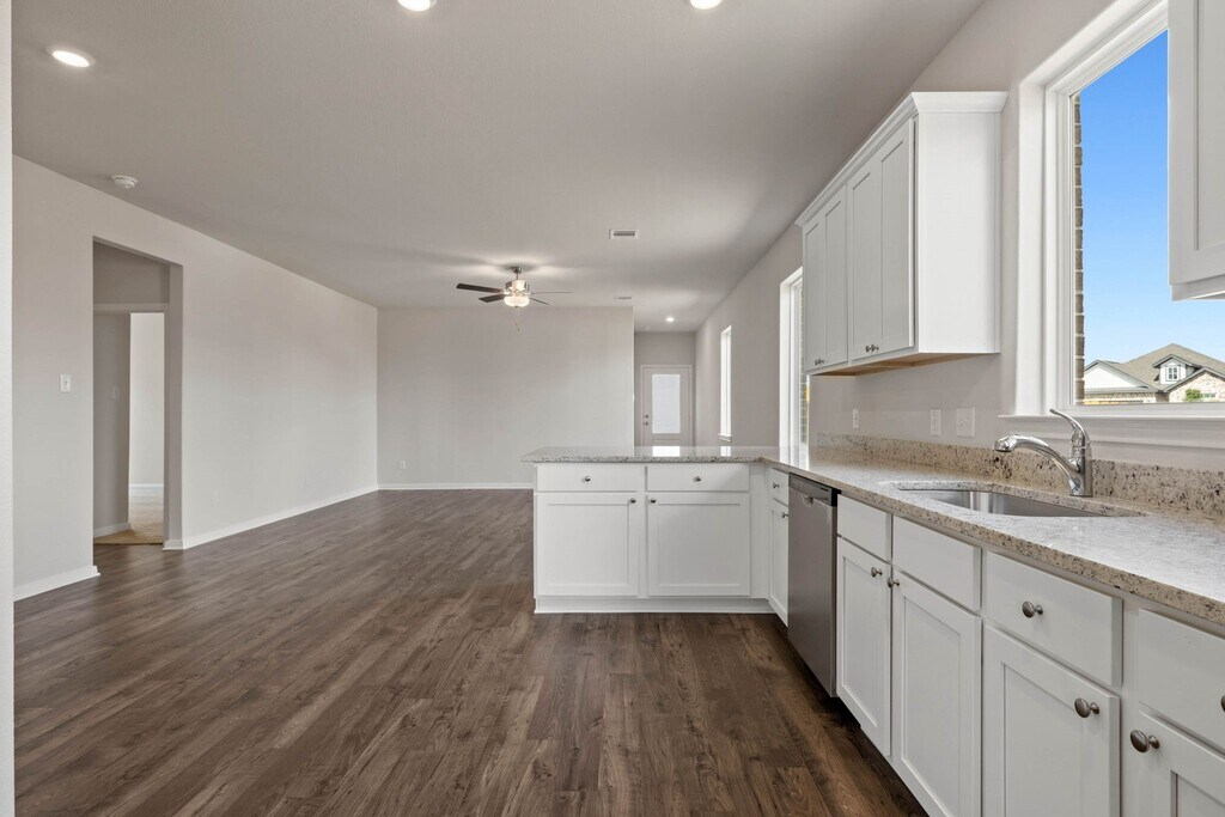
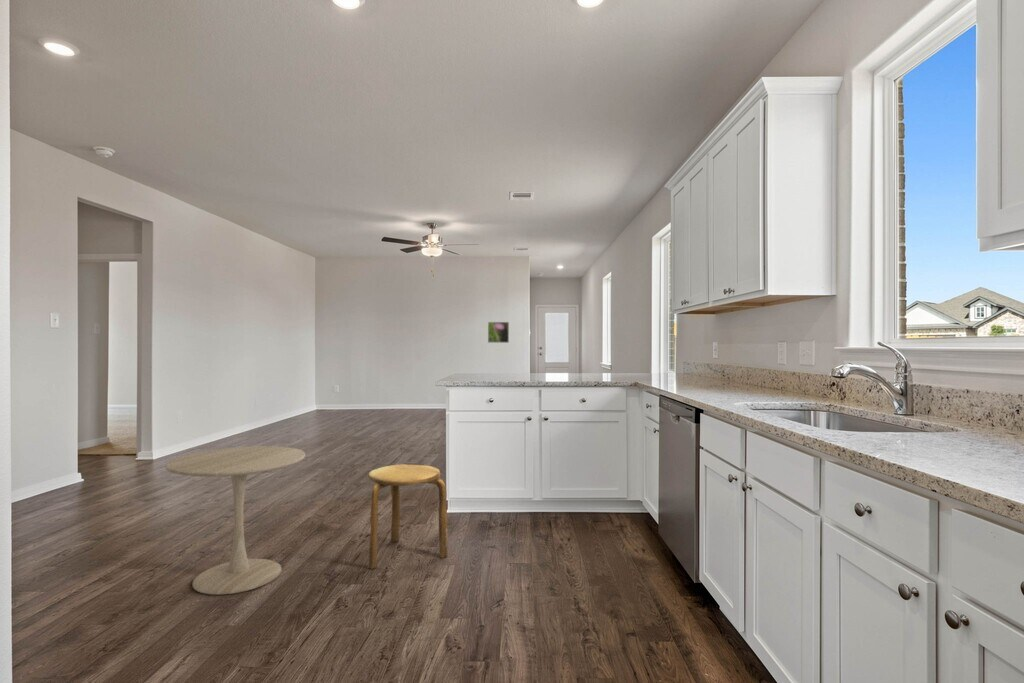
+ side table (238, 517)
+ stool (399, 511)
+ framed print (498, 332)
